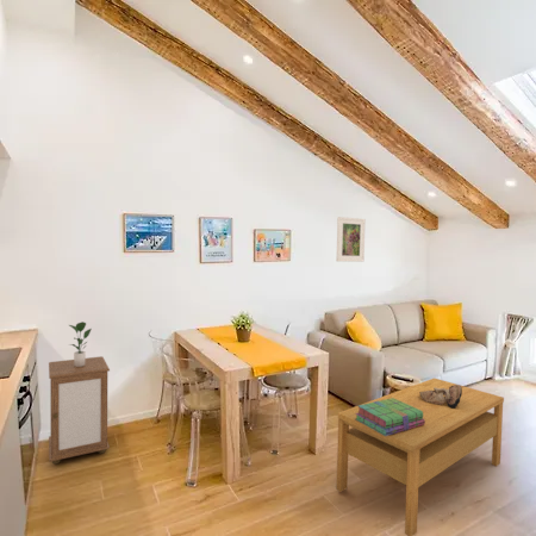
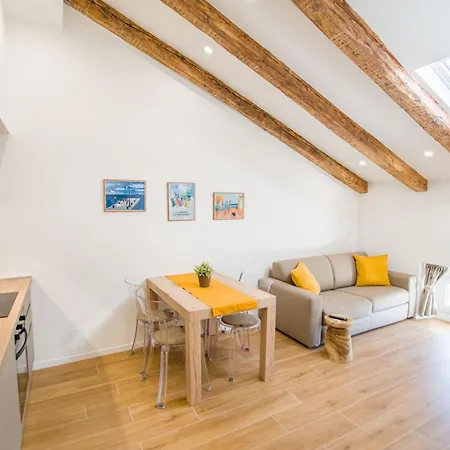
- cabinet (77, 407)
- coffee table (424, 441)
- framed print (350, 239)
- animal skull (440, 391)
- stack of books (389, 415)
- potted plant (80, 342)
